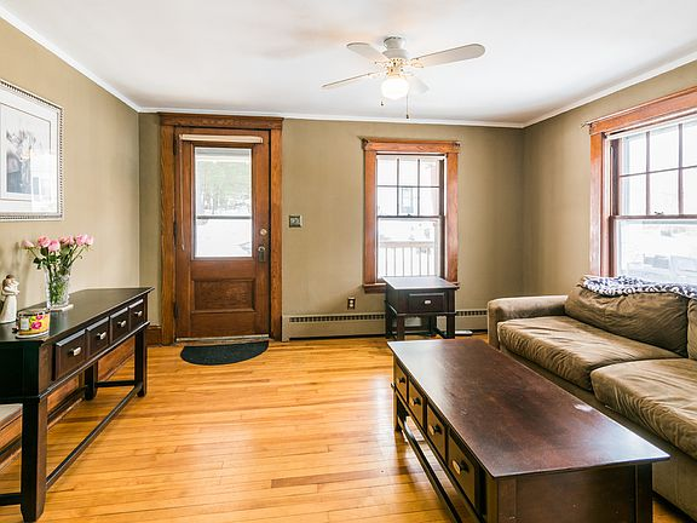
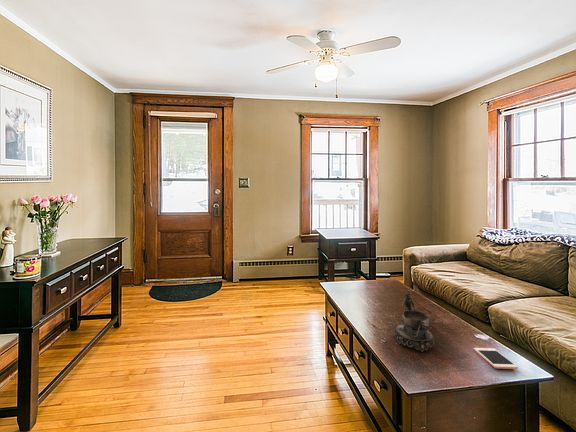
+ decorative bowl (416, 319)
+ cell phone (494, 357)
